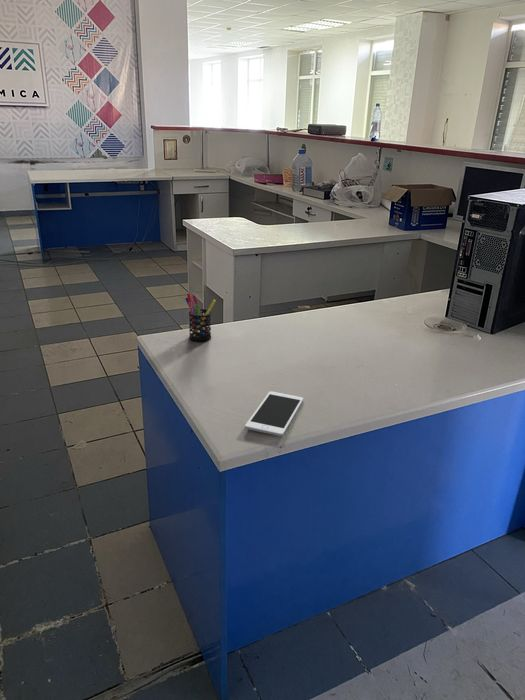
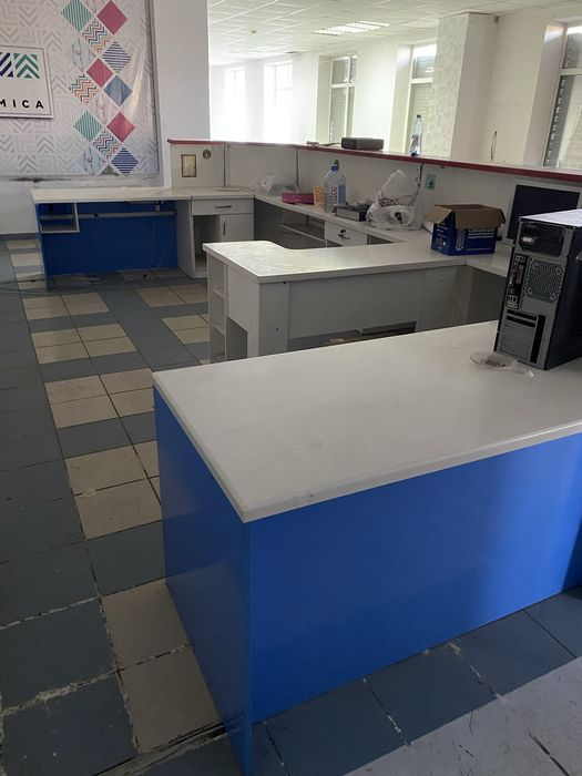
- pen holder (198, 316)
- cell phone (275, 412)
